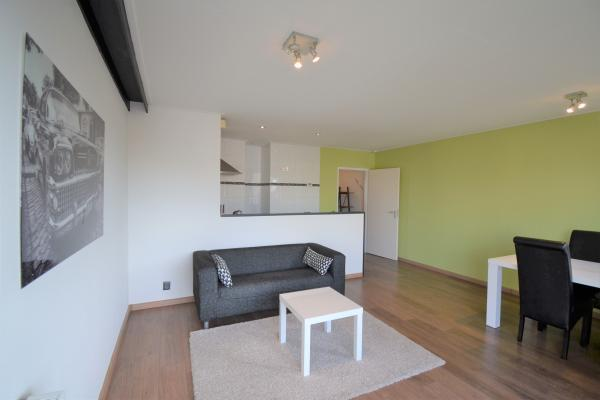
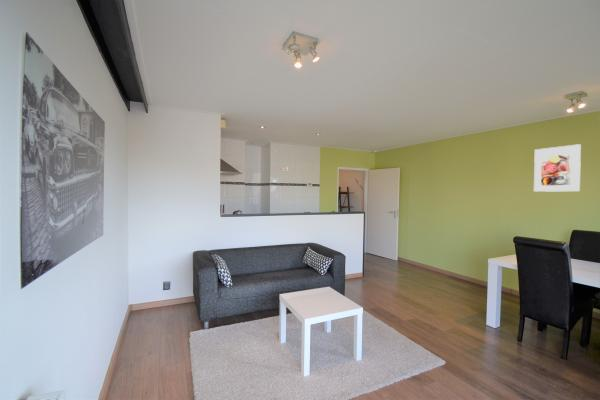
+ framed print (556, 169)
